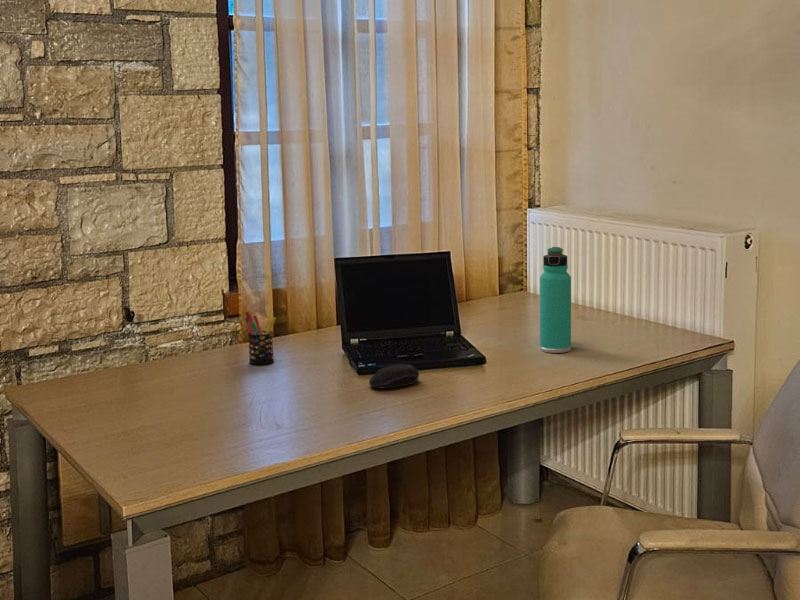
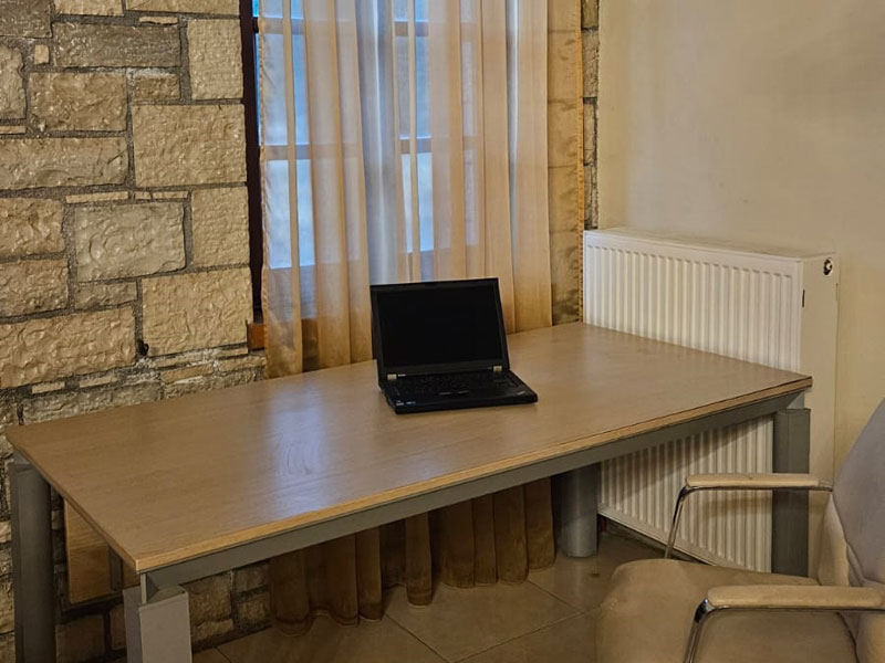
- computer mouse (394, 374)
- thermos bottle (555, 299)
- pen holder (258, 337)
